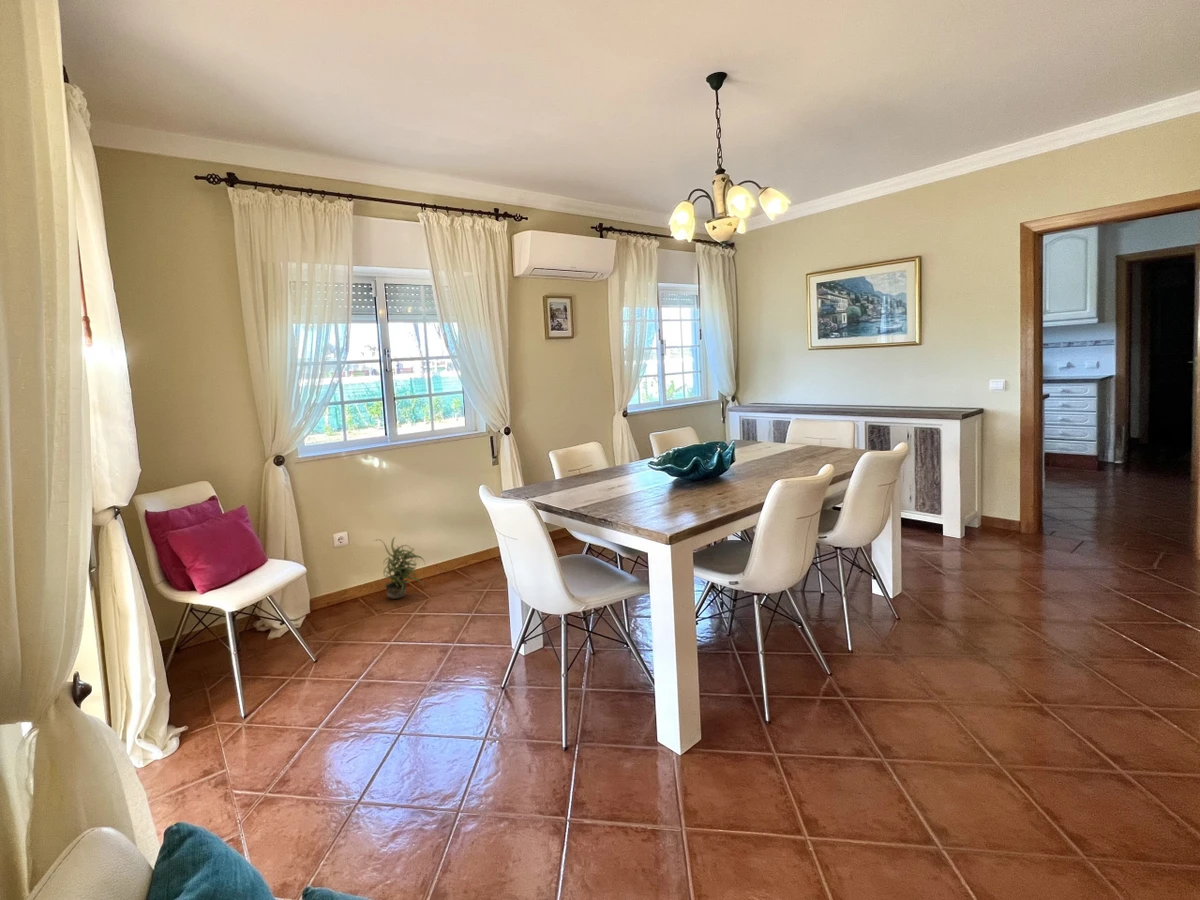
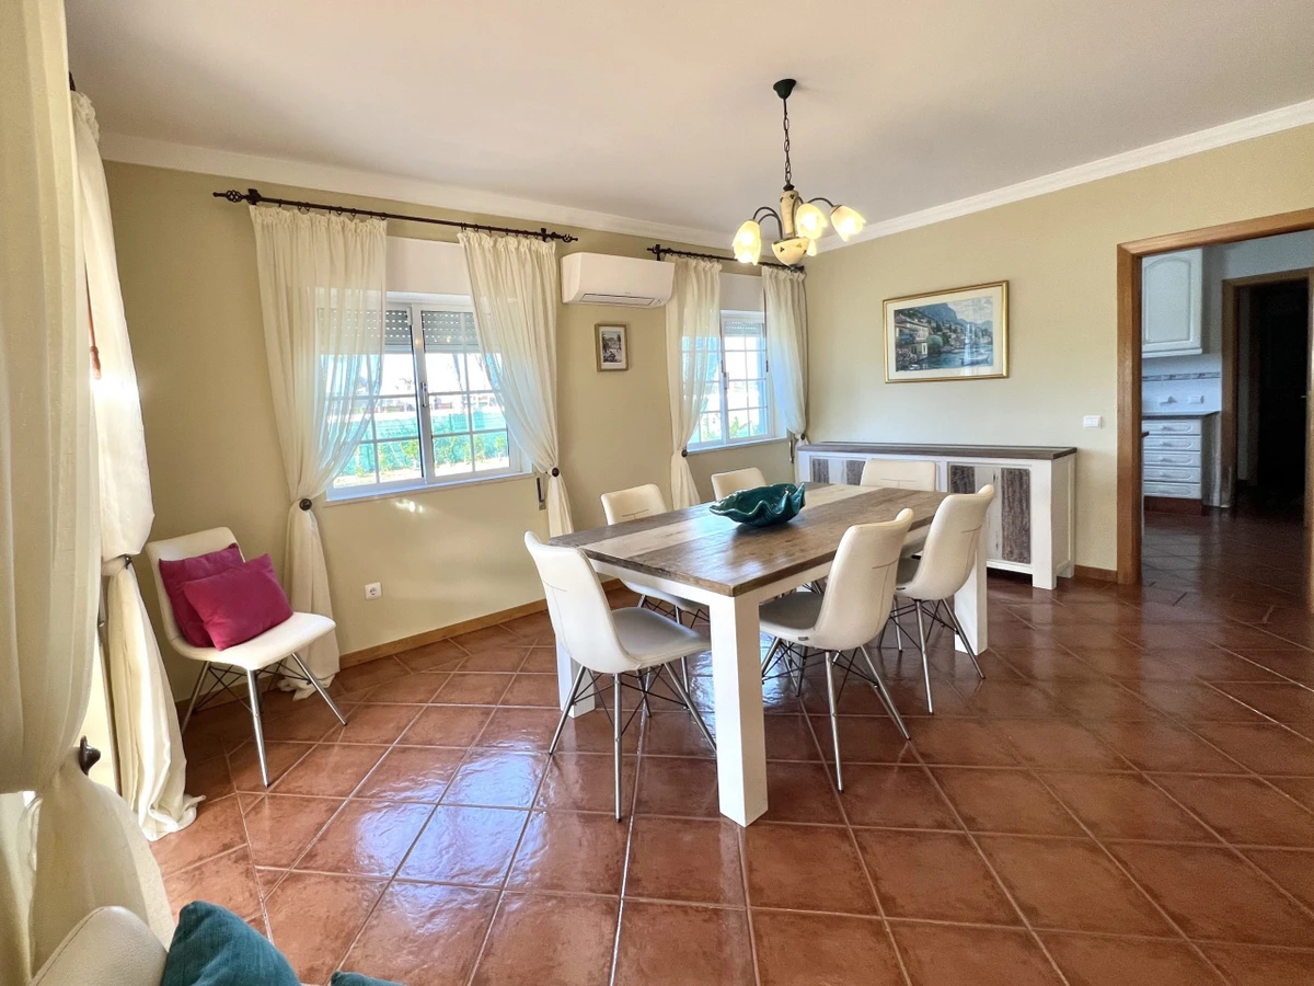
- potted plant (399, 566)
